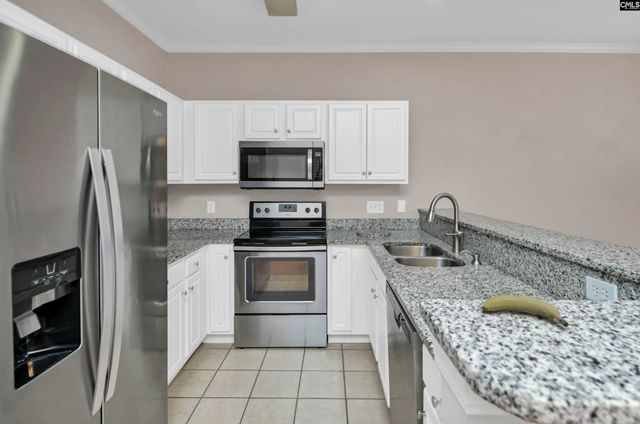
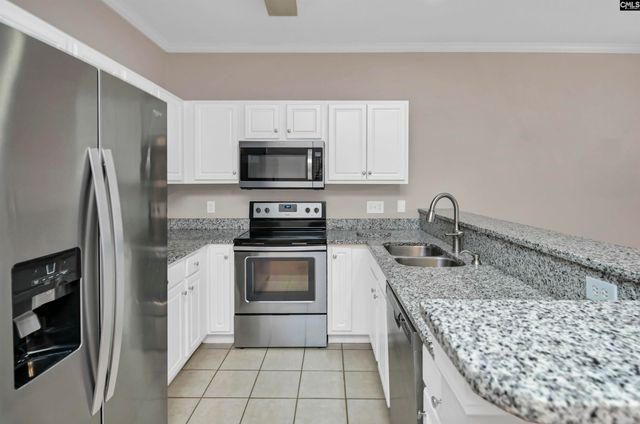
- fruit (524, 307)
